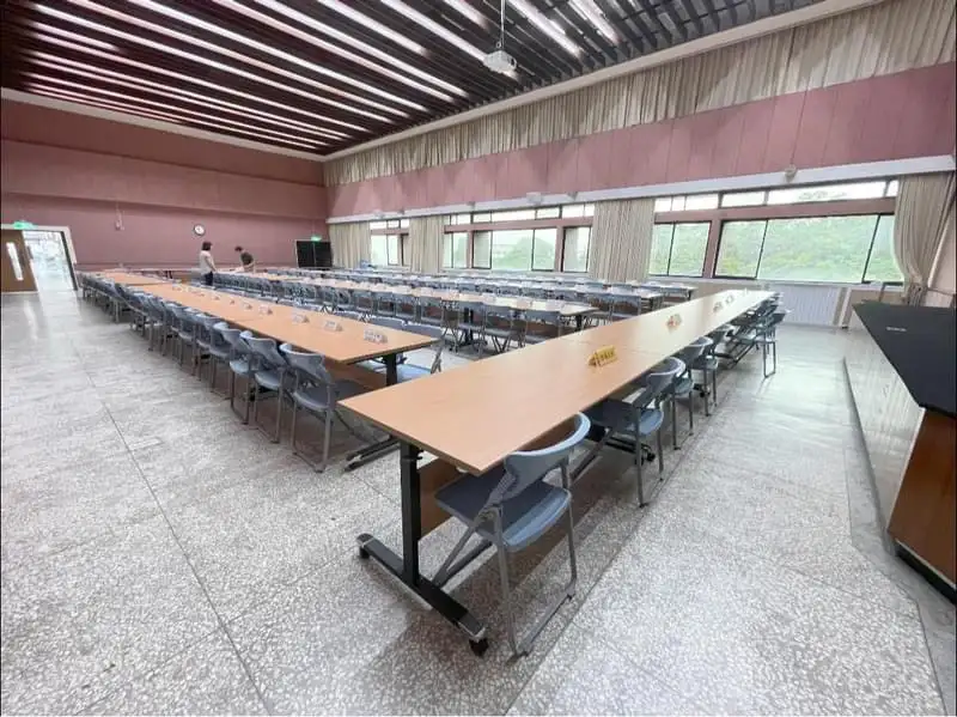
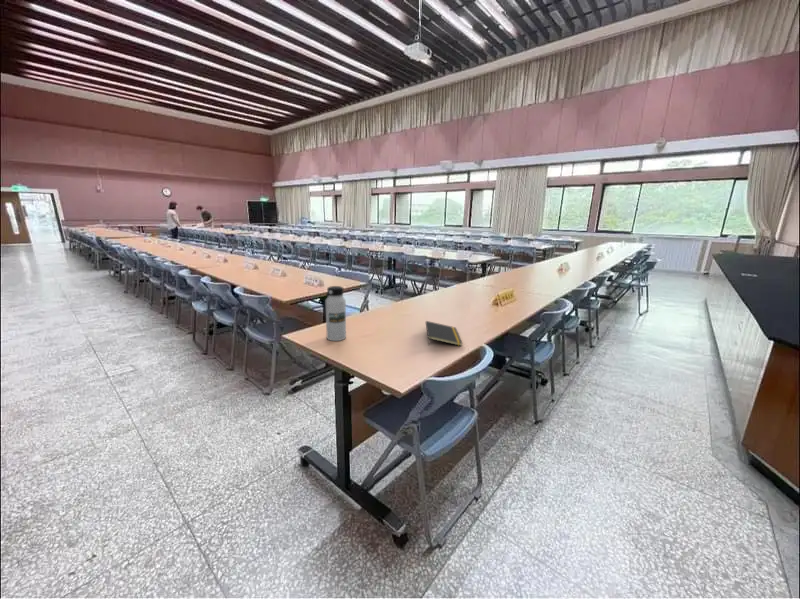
+ notepad (442, 332)
+ water bottle (335, 312)
